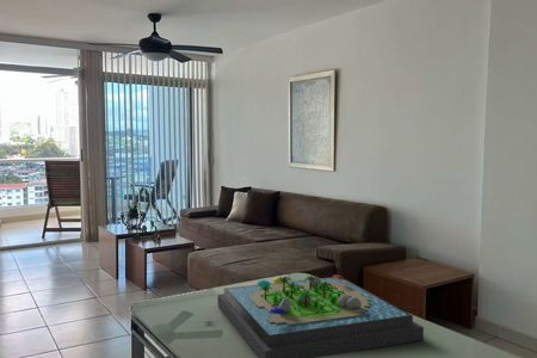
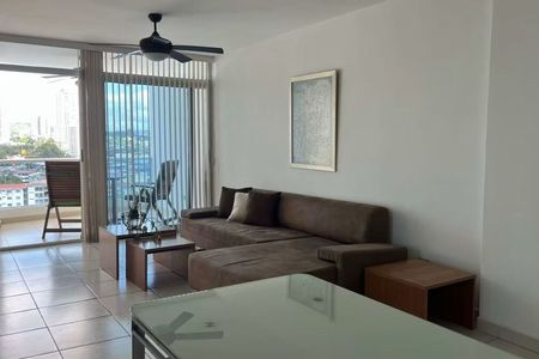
- board game (310, 302)
